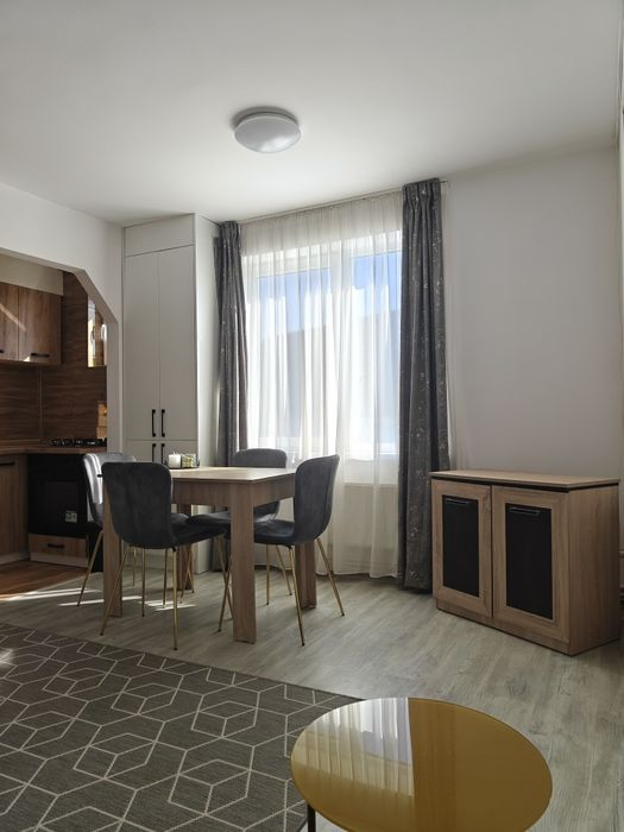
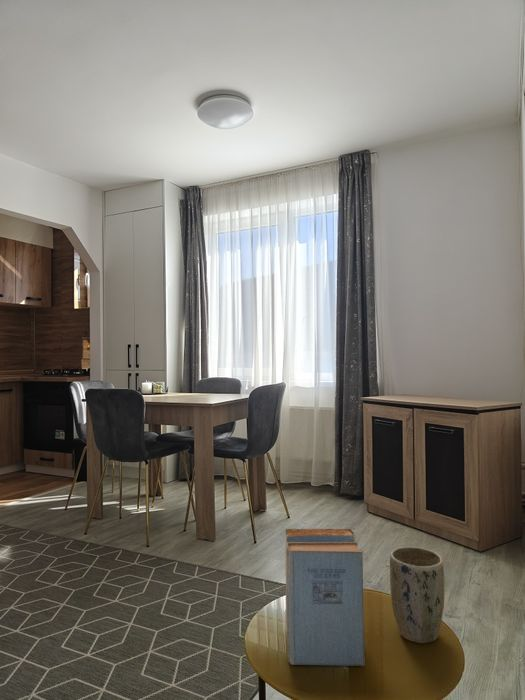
+ plant pot (416, 594)
+ book (322, 592)
